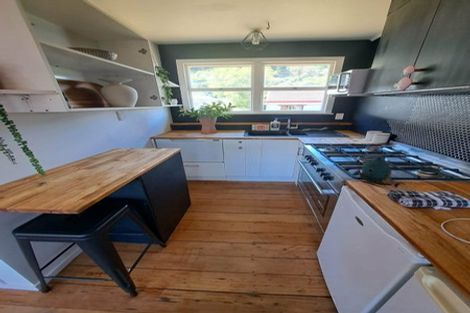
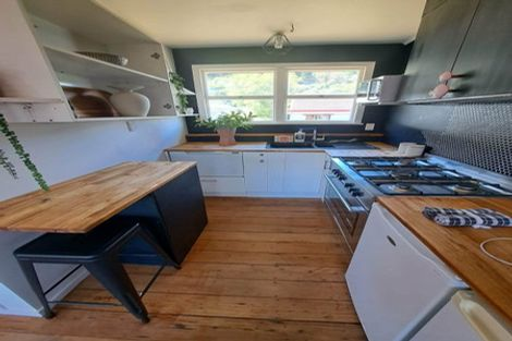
- teapot (378, 167)
